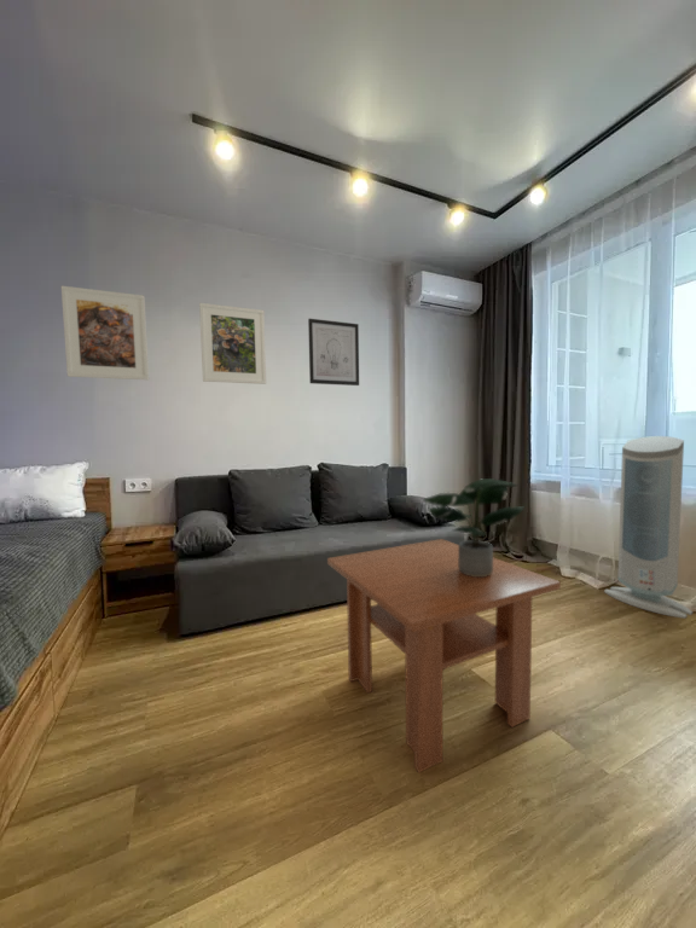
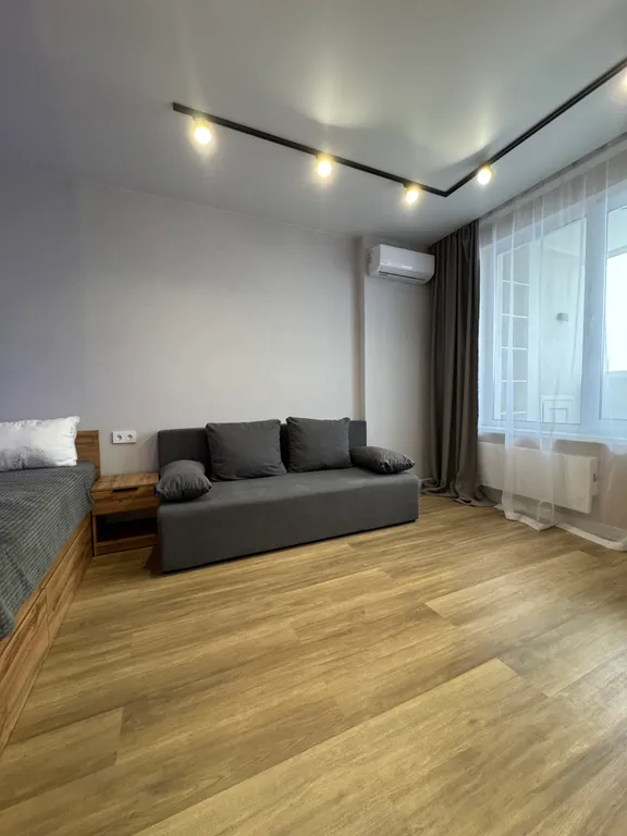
- wall art (334, 353)
- potted plant (472, 524)
- coffee table (431, 633)
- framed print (233, 344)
- air purifier (649, 520)
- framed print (106, 335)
